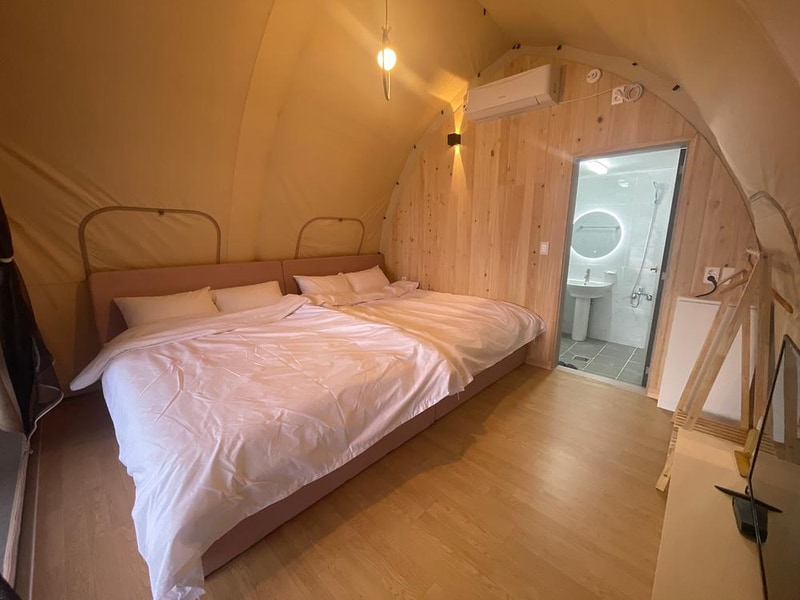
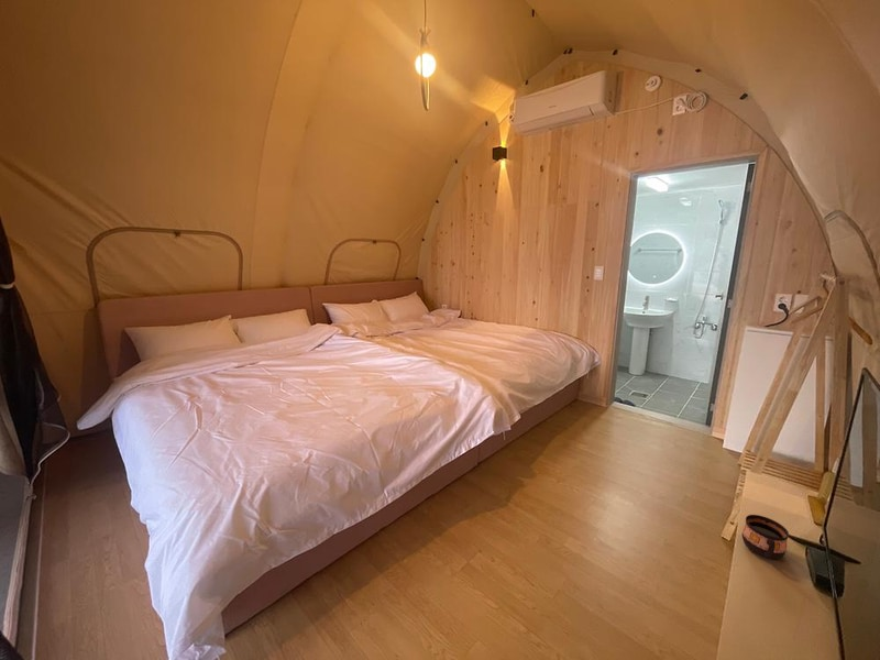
+ cup (762, 537)
